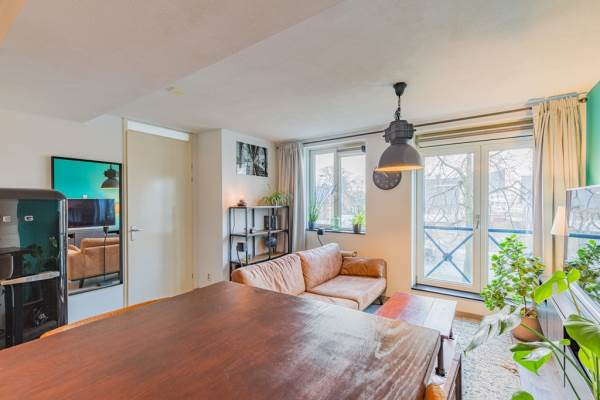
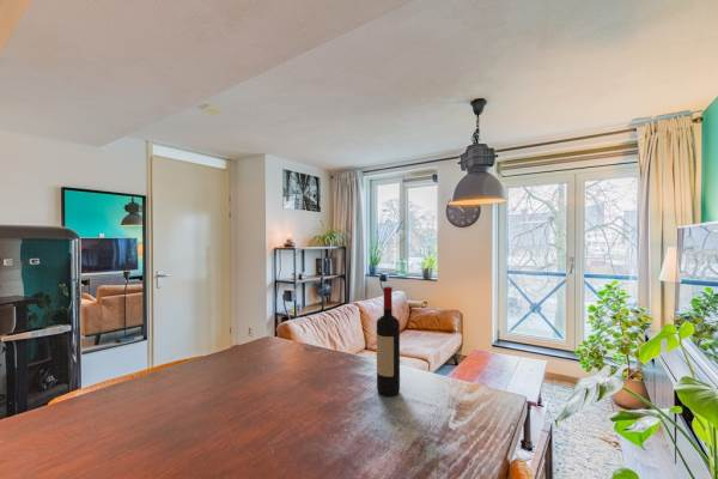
+ wine bottle (388, 339)
